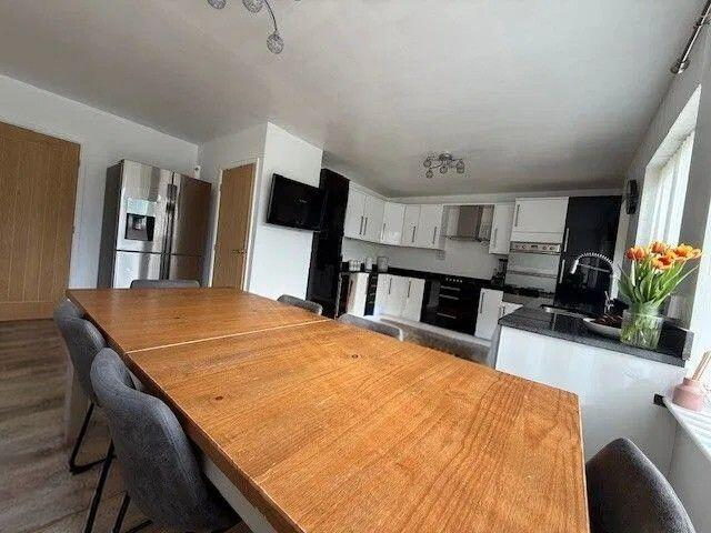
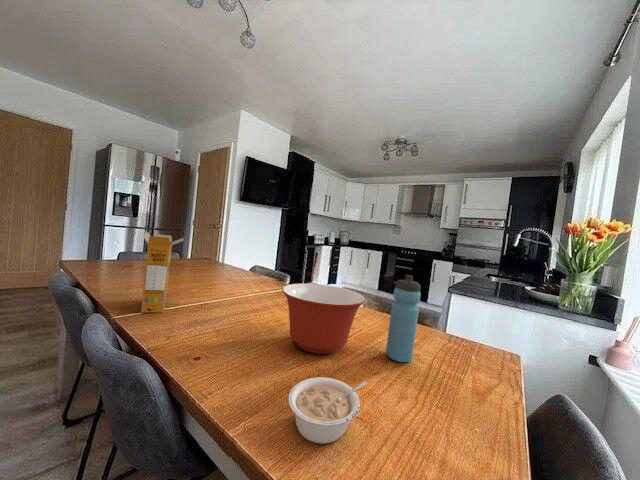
+ legume (324, 406)
+ cereal box (161, 269)
+ water bottle (404, 316)
+ mixing bowl (320, 318)
